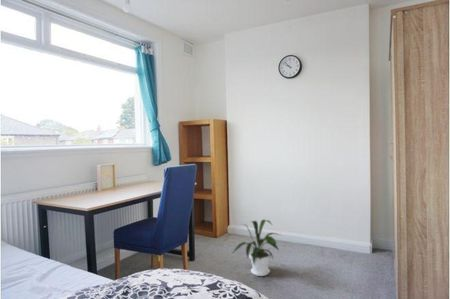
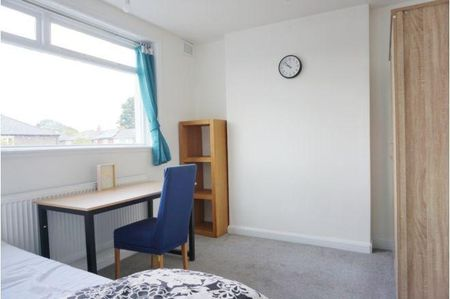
- house plant (259, 245)
